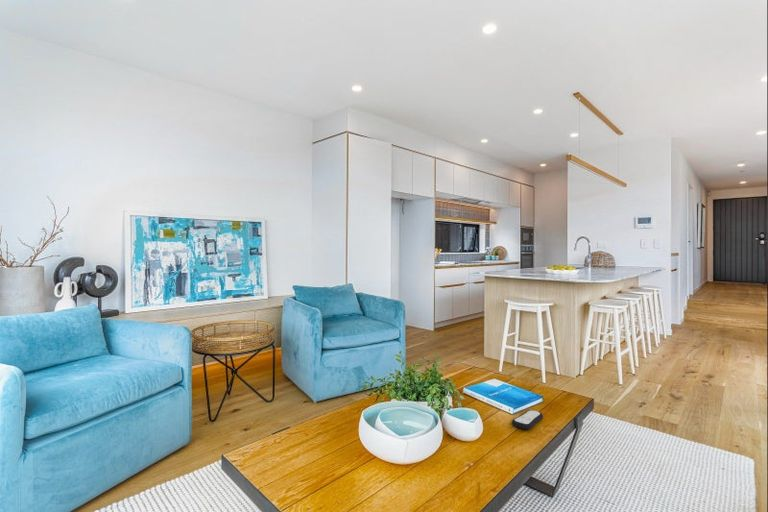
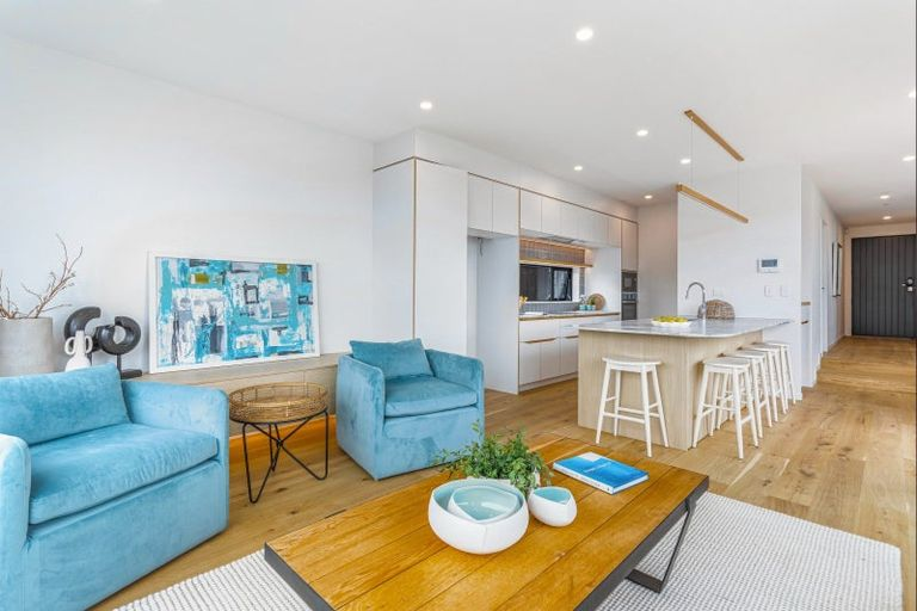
- remote control (528, 418)
